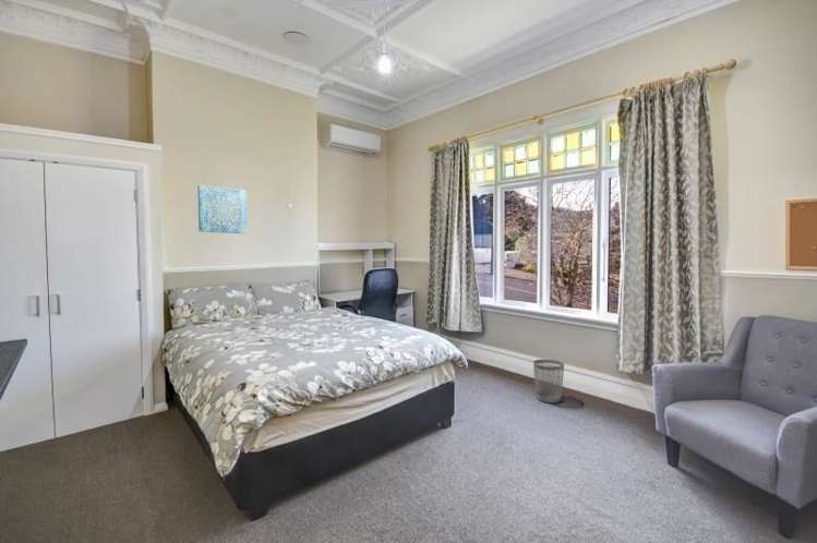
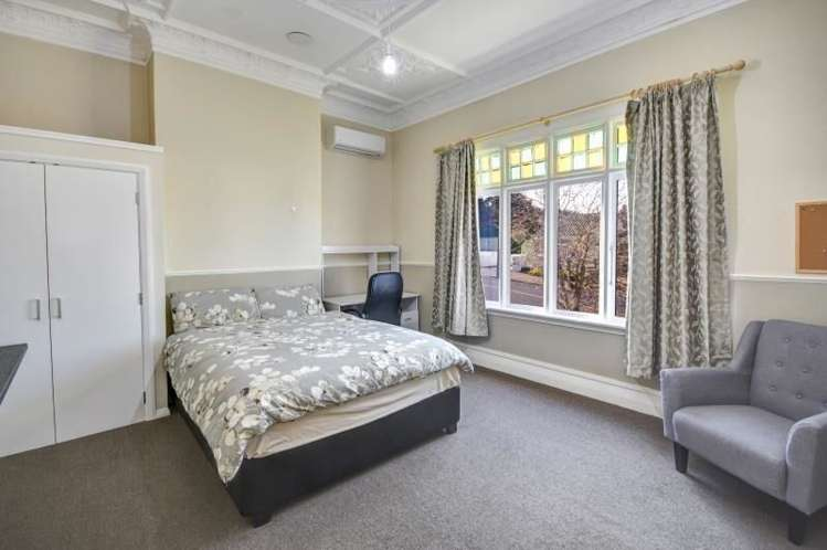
- wall art (223, 209)
- wastebasket (548, 381)
